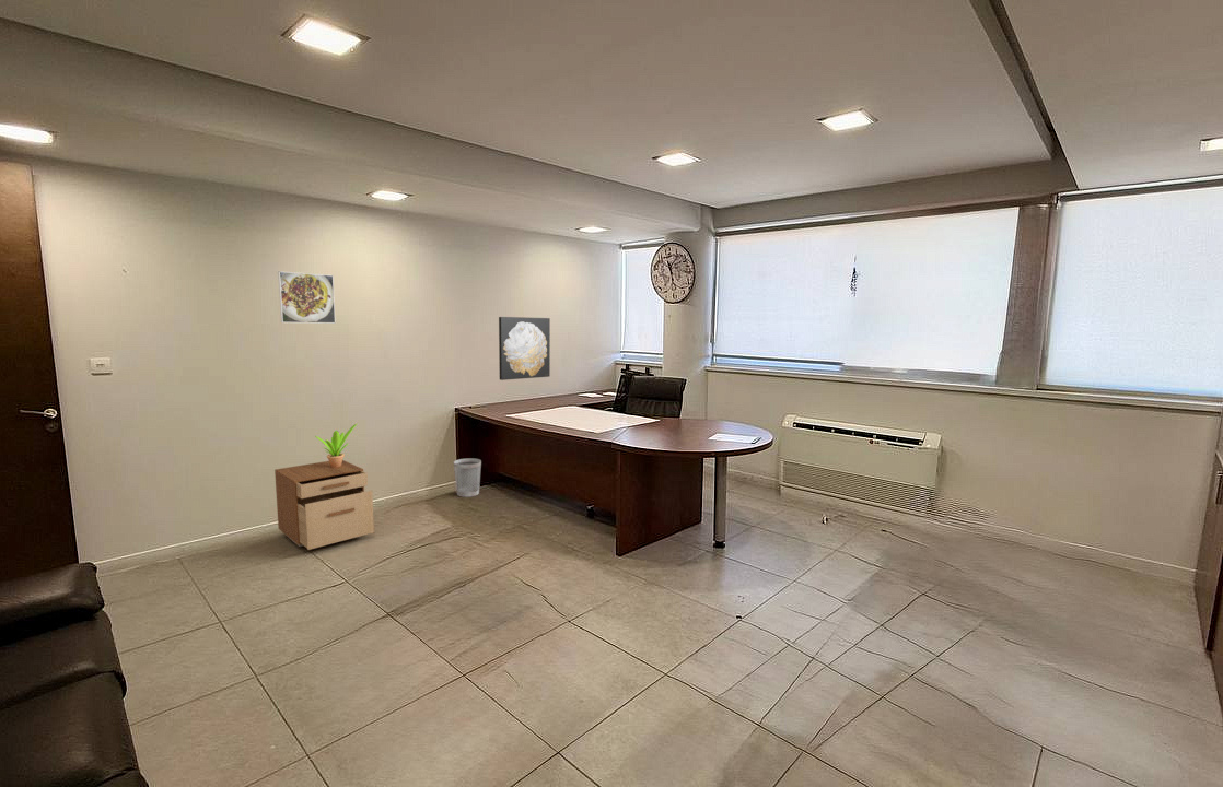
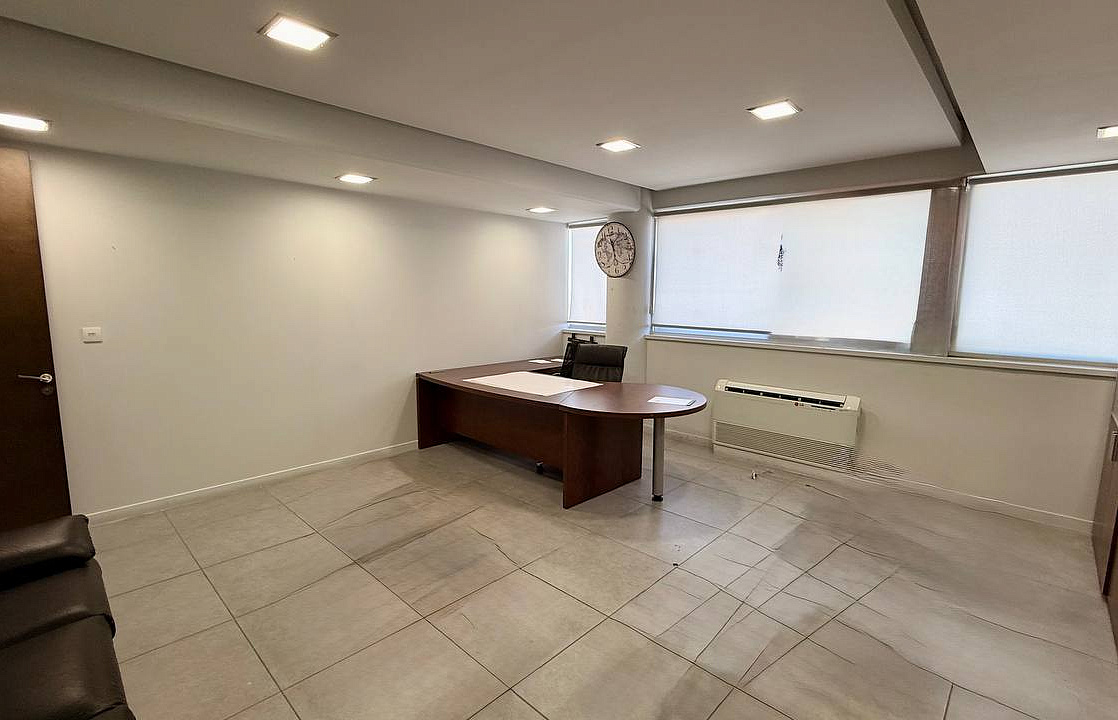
- filing cabinet (325, 504)
- wall art (525, 348)
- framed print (307, 298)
- wastebasket (467, 478)
- potted plant (334, 446)
